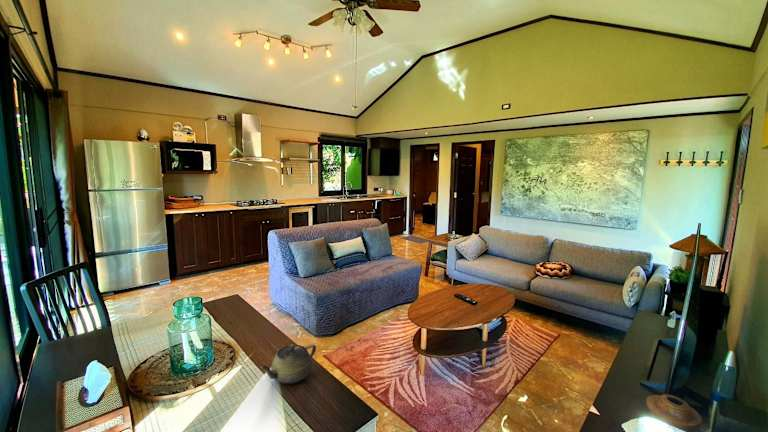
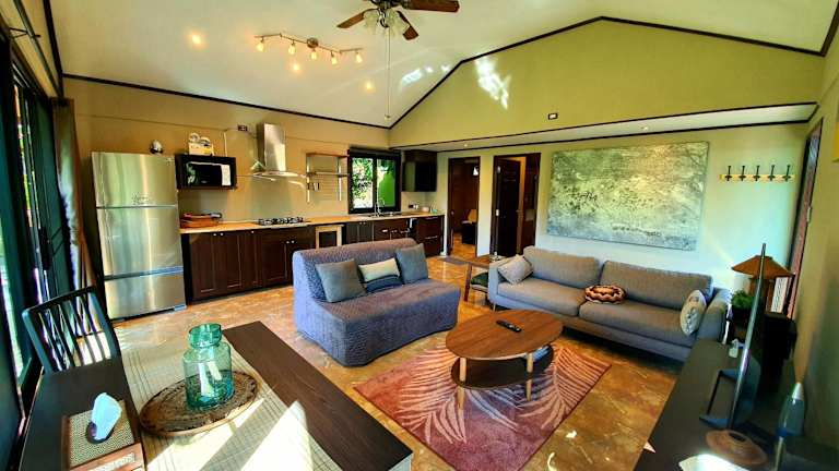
- teapot (290, 361)
